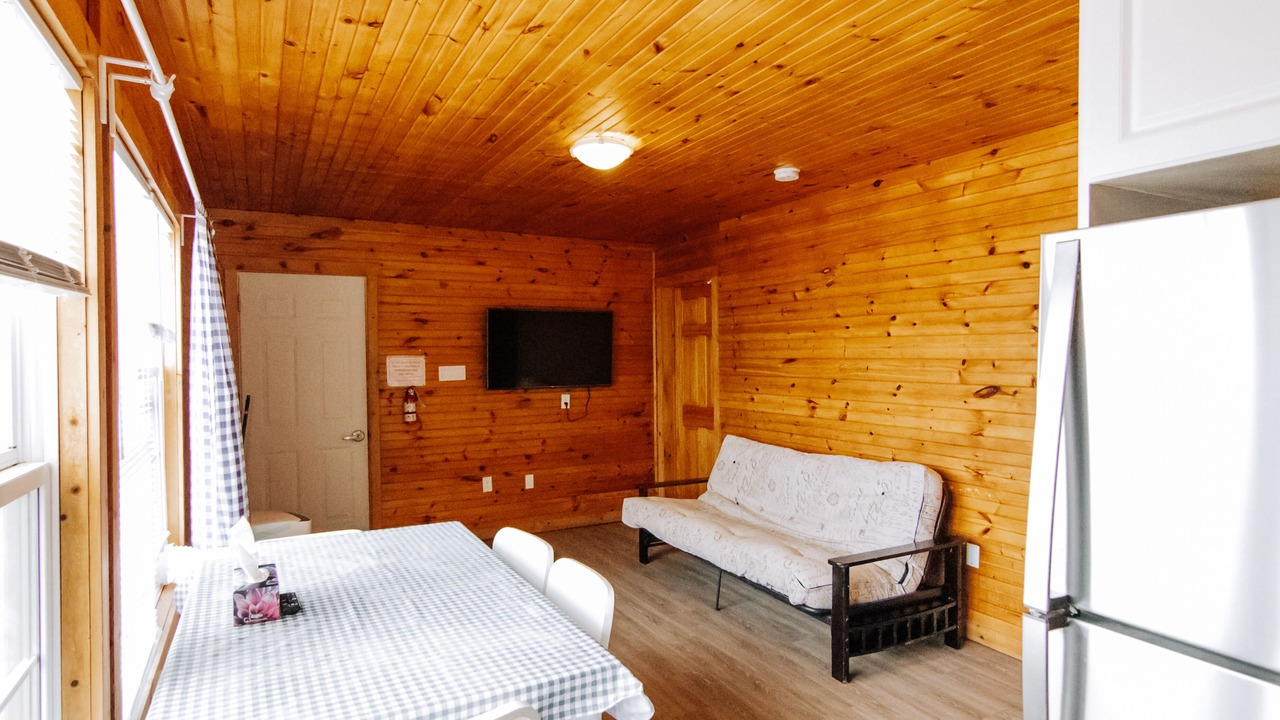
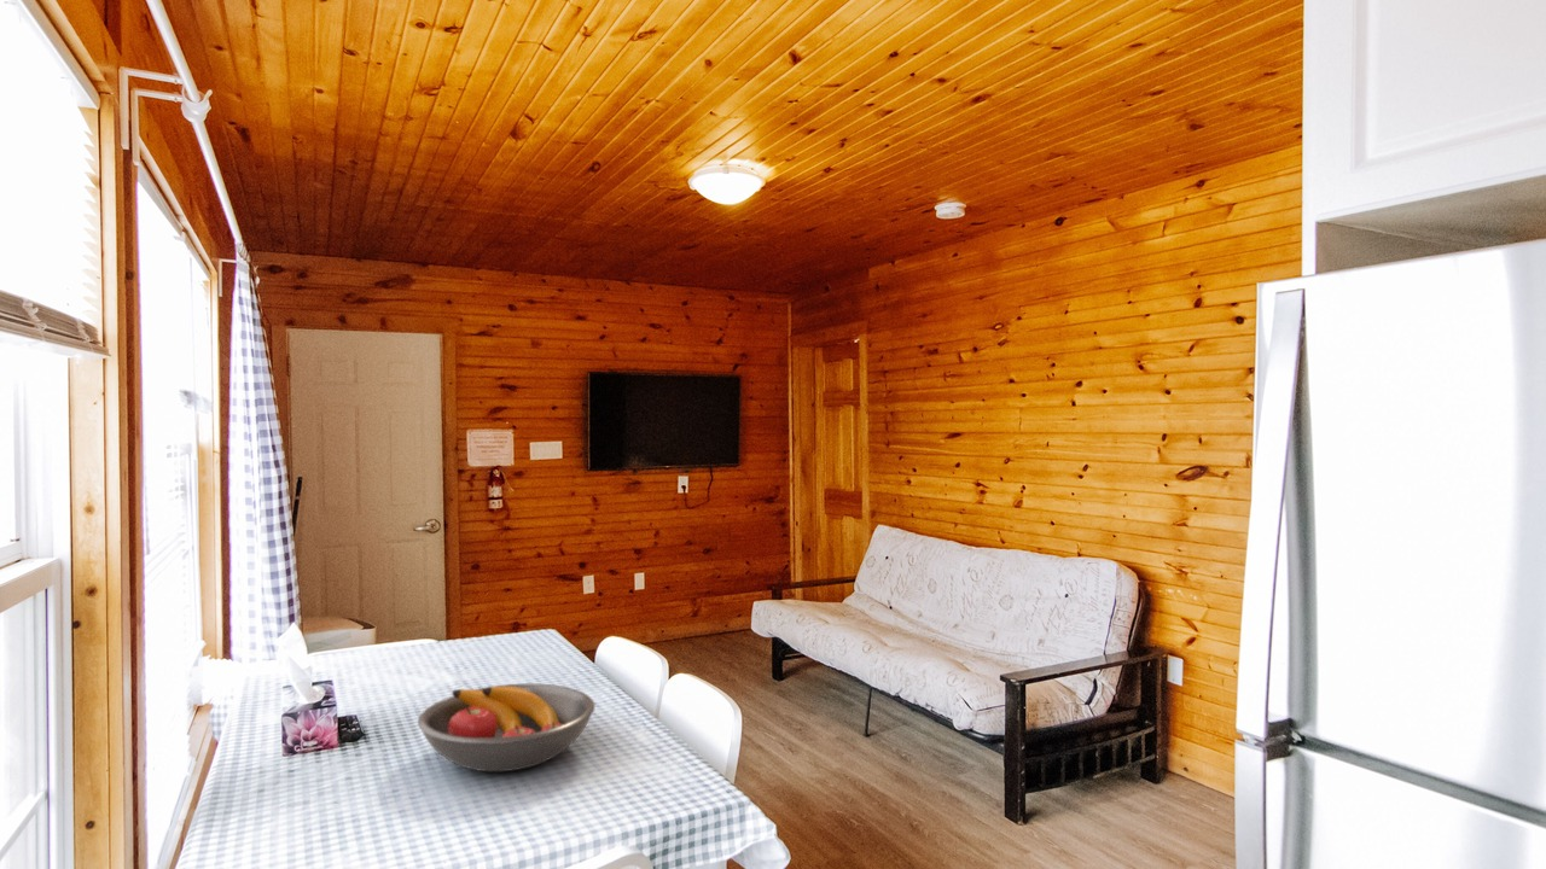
+ fruit bowl (508, 725)
